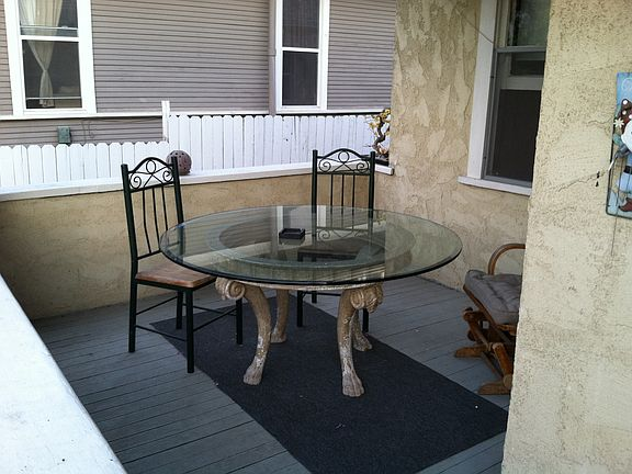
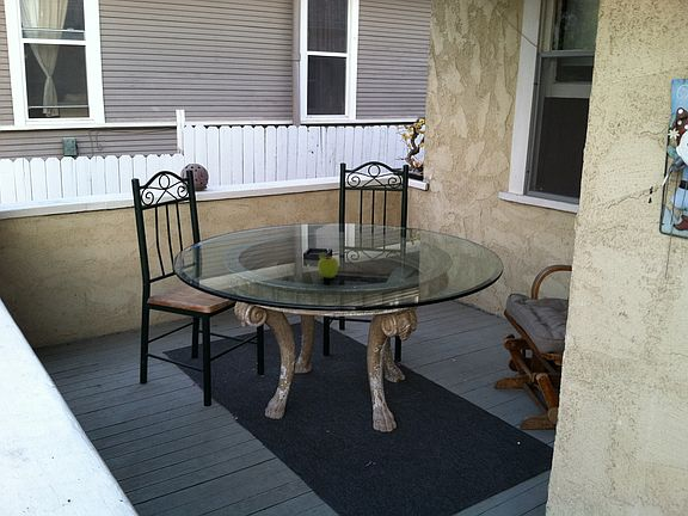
+ fruit (326, 264)
